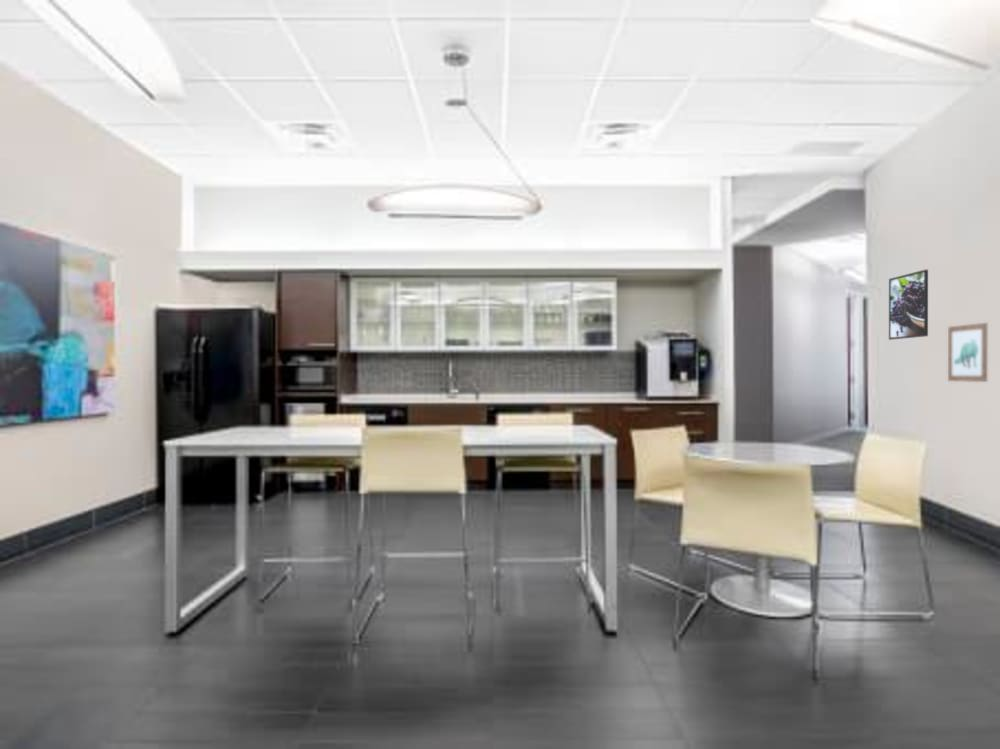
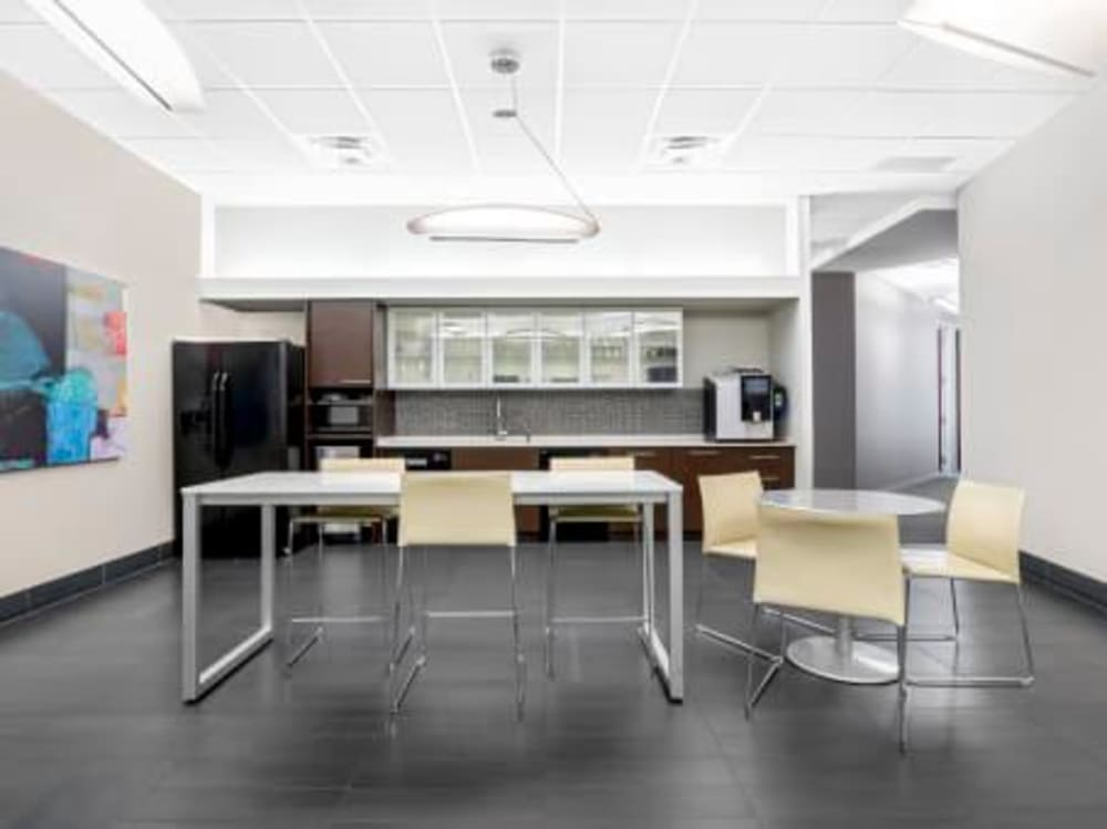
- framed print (907, 306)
- wall art (967, 353)
